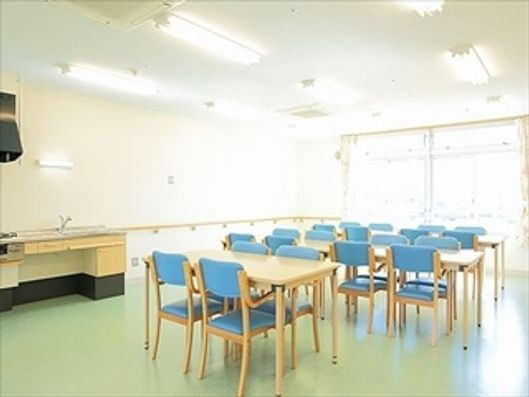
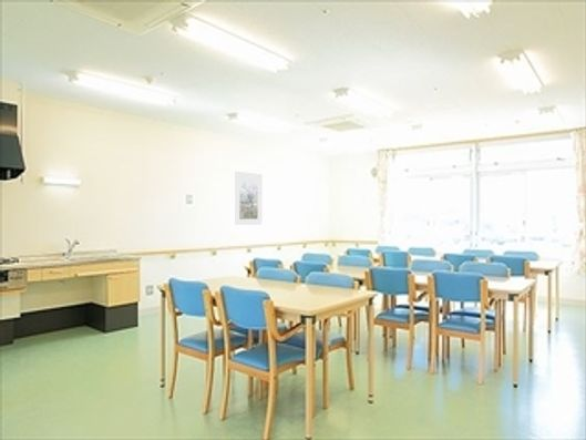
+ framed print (248, 198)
